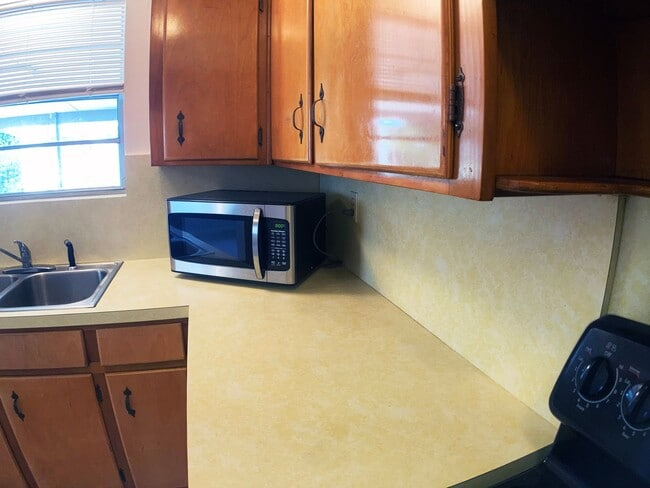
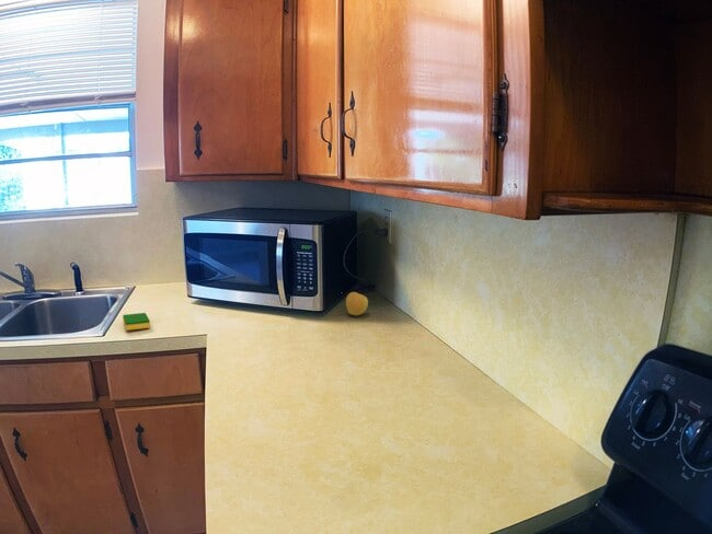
+ apple (356, 303)
+ dish sponge (136, 321)
